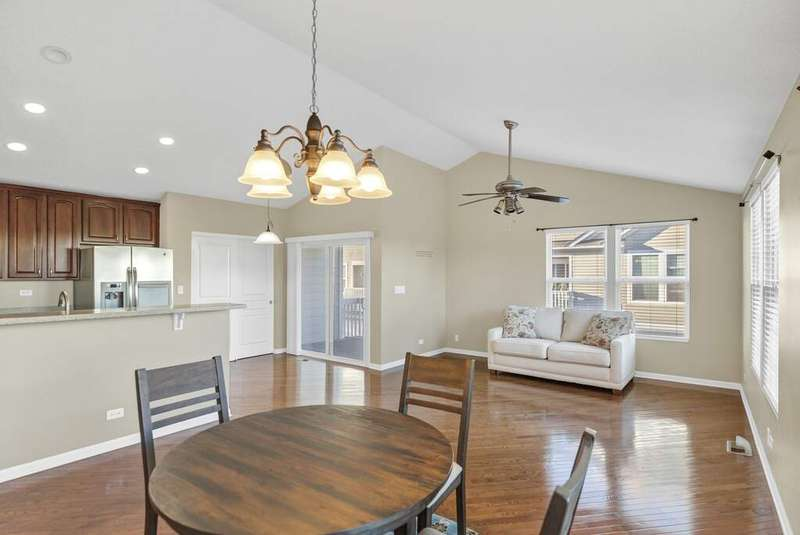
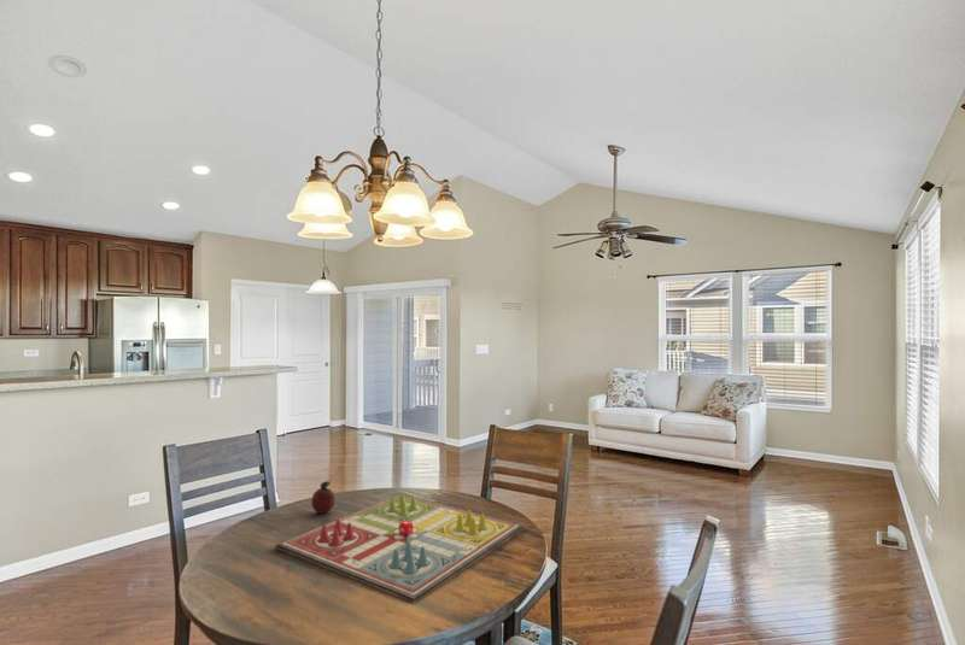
+ gameboard (405, 528)
+ fruit (323, 497)
